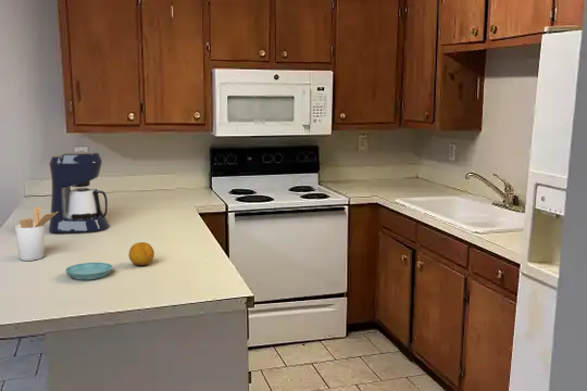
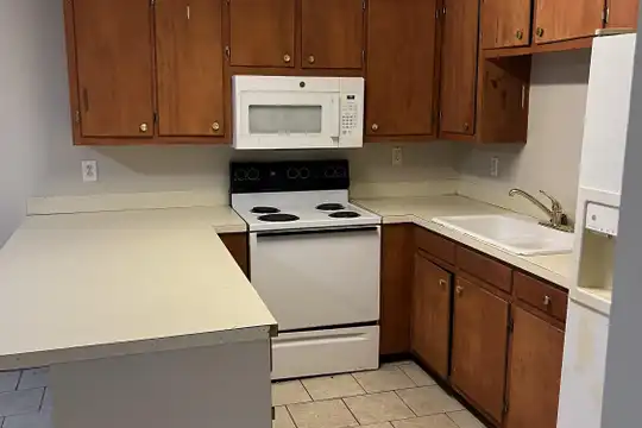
- saucer (89, 272)
- coffee maker (76, 190)
- utensil holder (37, 234)
- fruit (141, 254)
